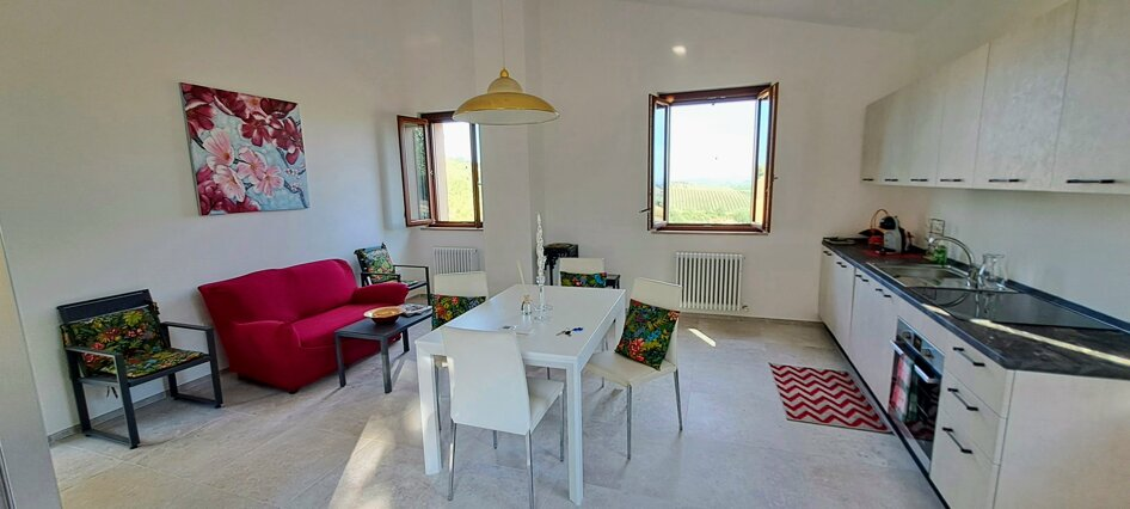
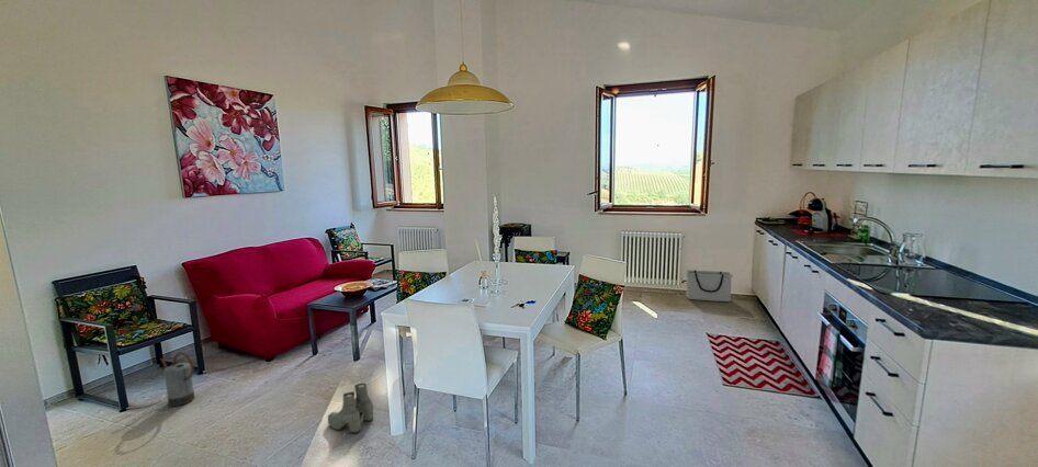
+ watering can (178, 375)
+ boots (350, 405)
+ storage bin (708, 285)
